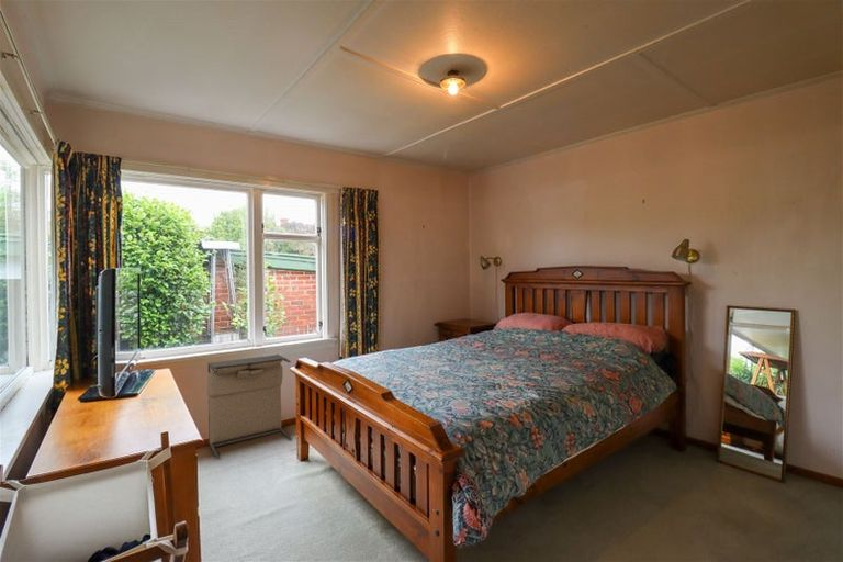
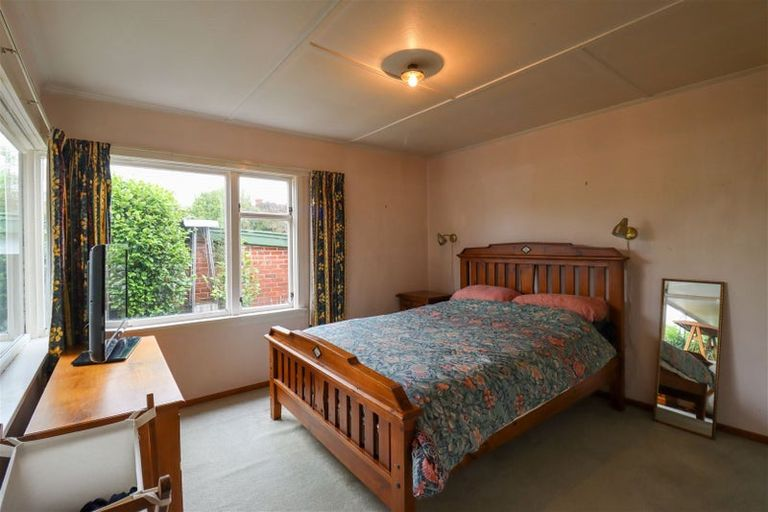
- laundry hamper (250, 401)
